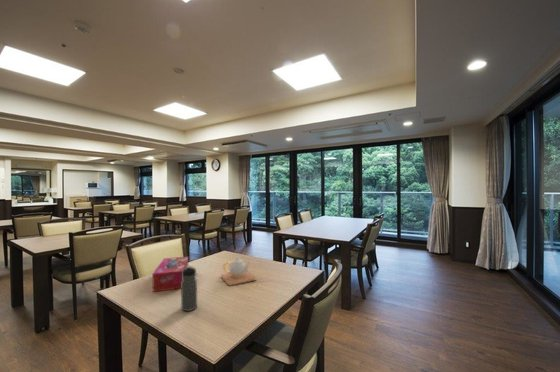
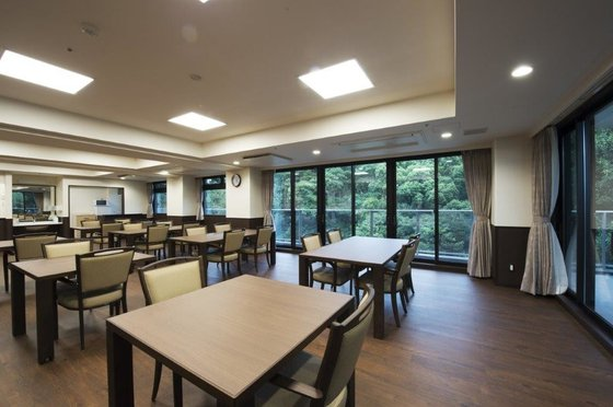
- teapot (238, 267)
- water bottle (189, 286)
- tissue box (172, 272)
